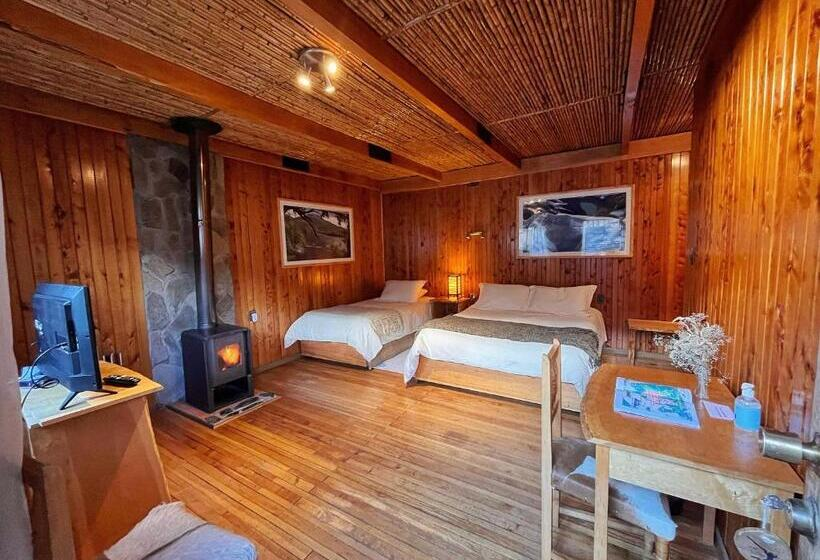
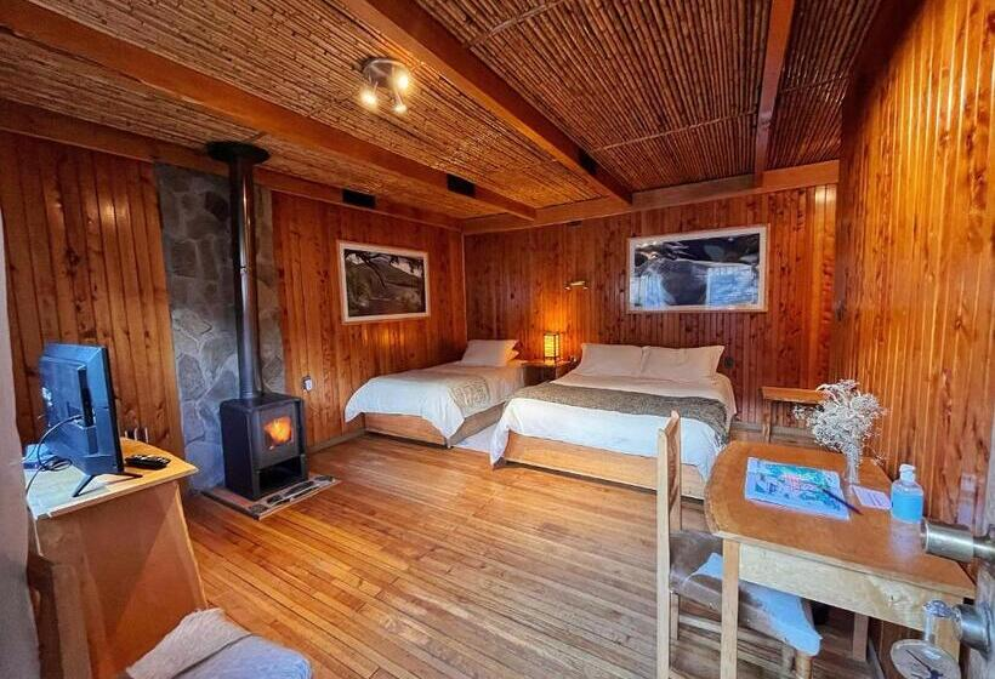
+ pen (837, 498)
